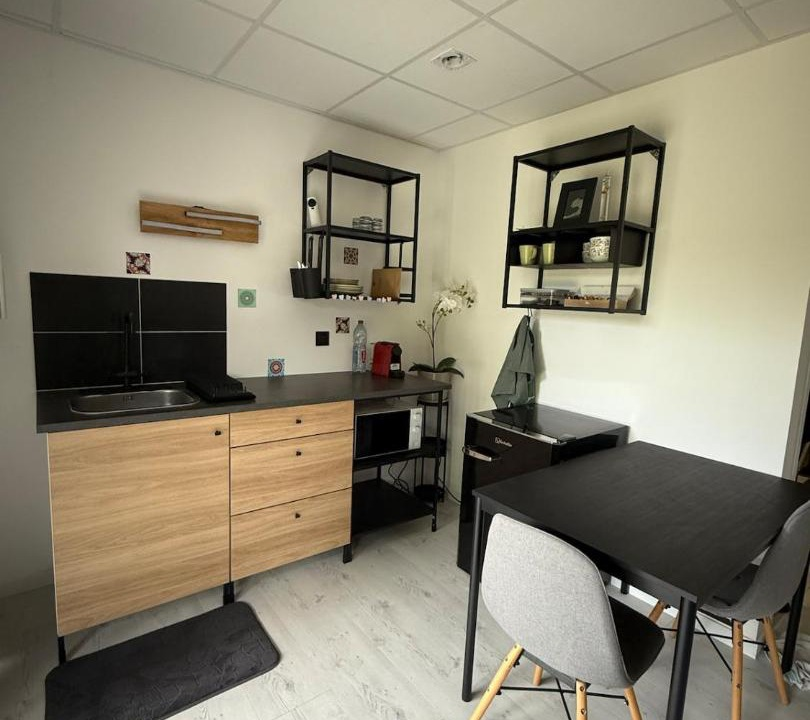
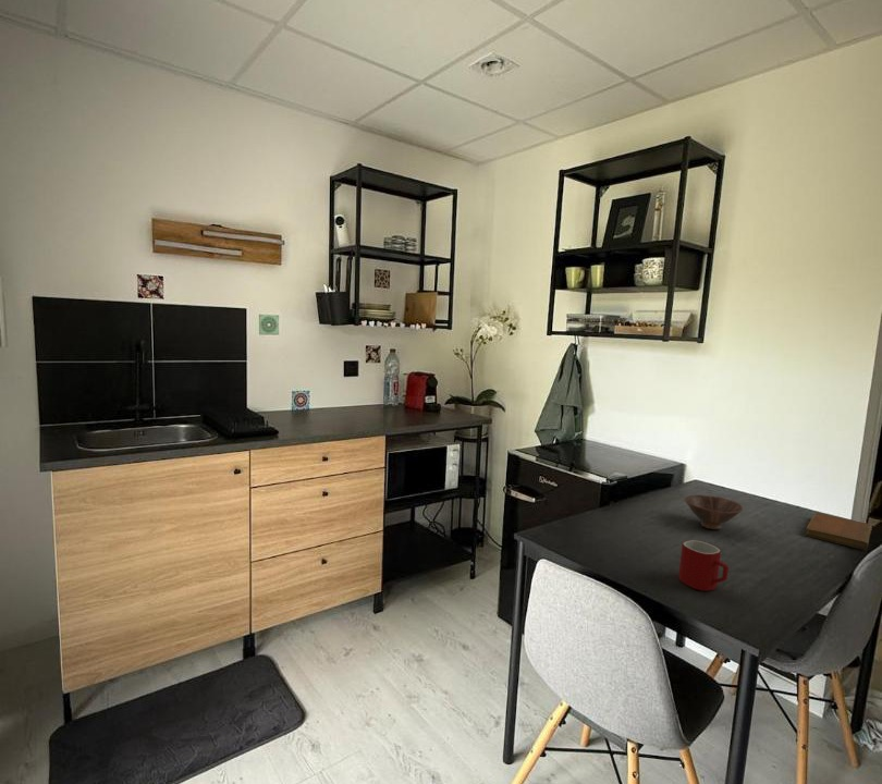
+ bowl (711, 514)
+ mug (705, 567)
+ notebook (838, 529)
